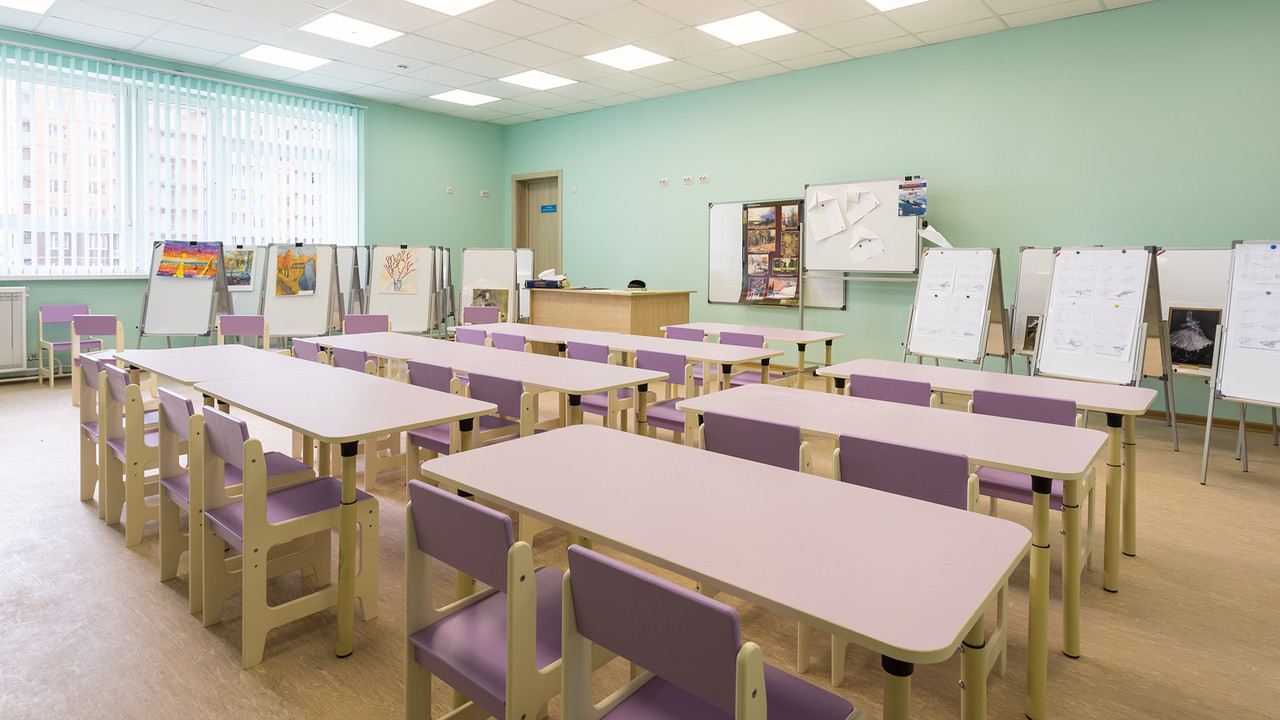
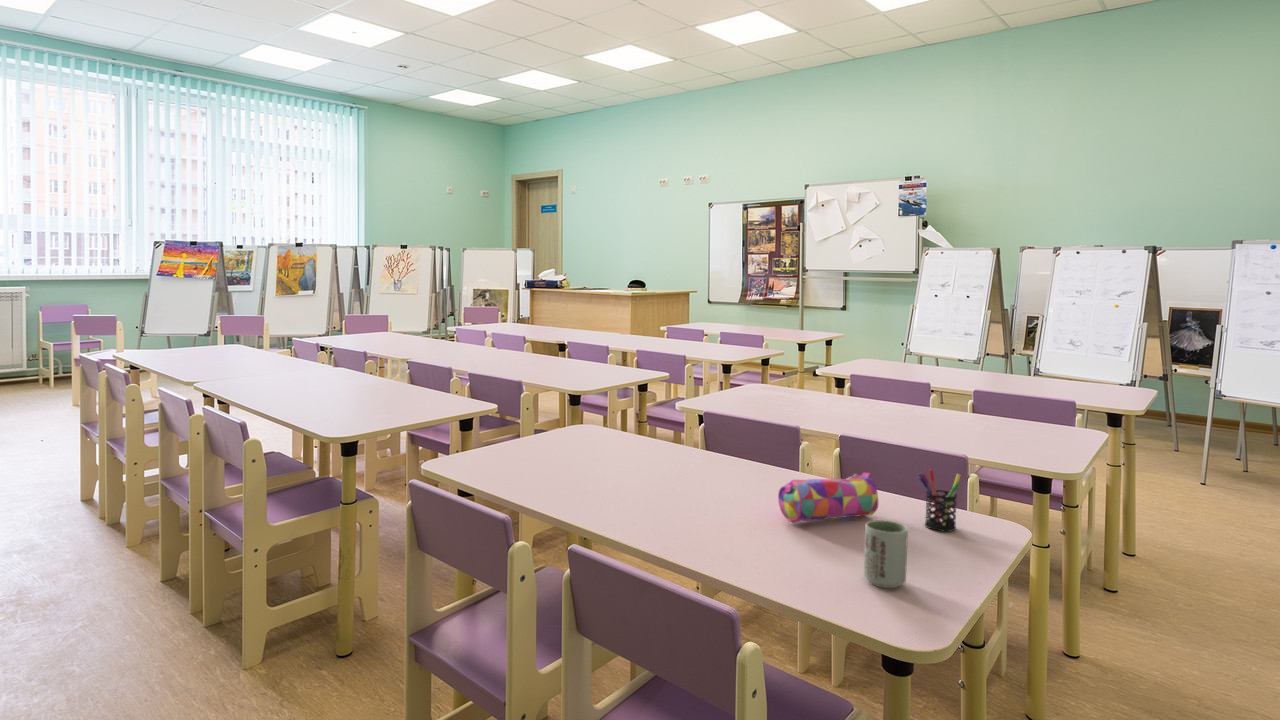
+ cup (885, 554)
+ pen holder (942, 498)
+ pencil case (829, 497)
